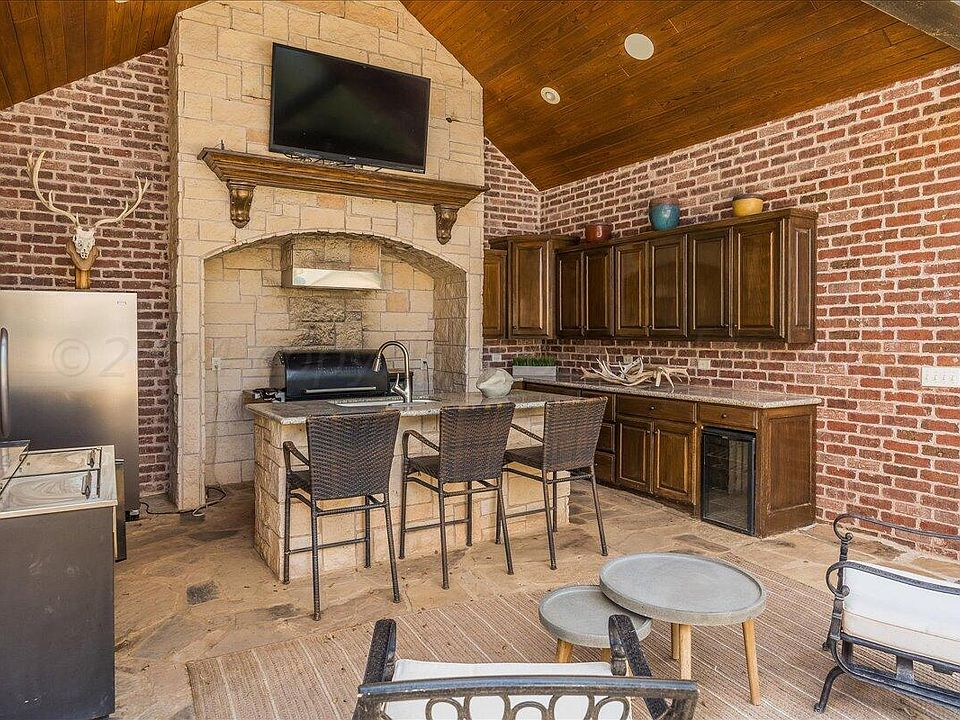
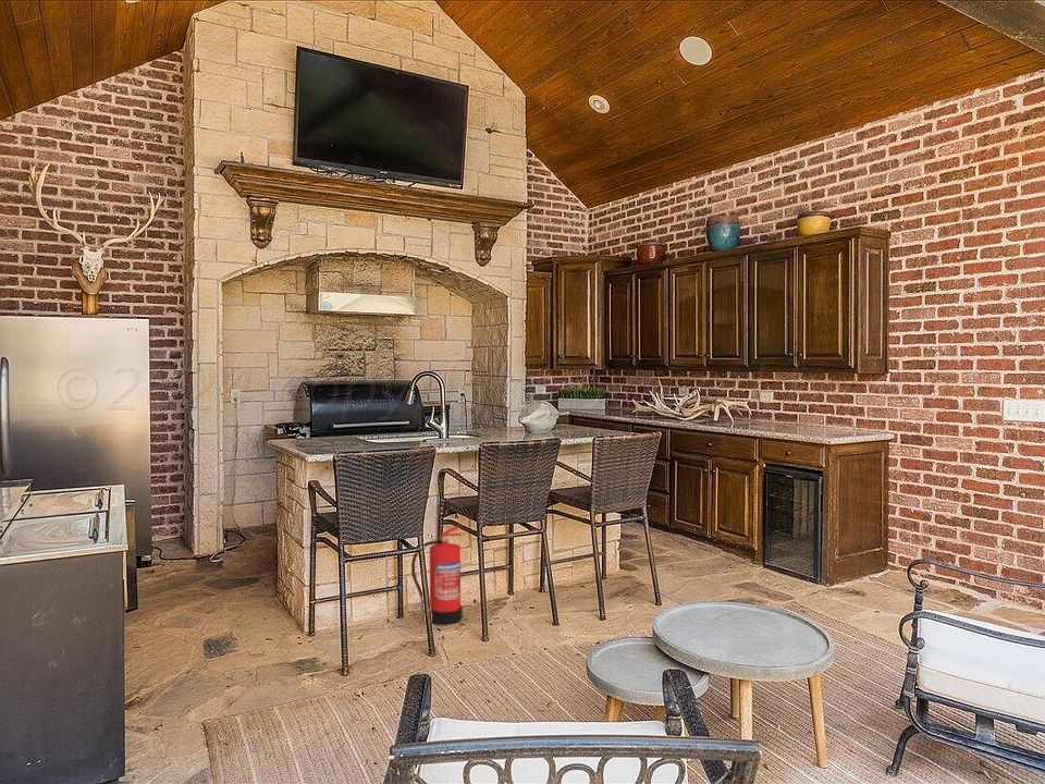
+ fire extinguisher (437, 573)
